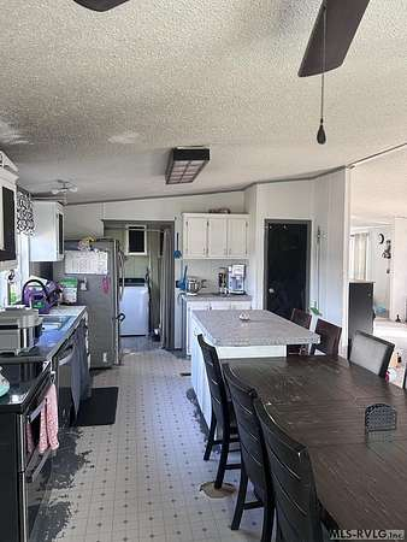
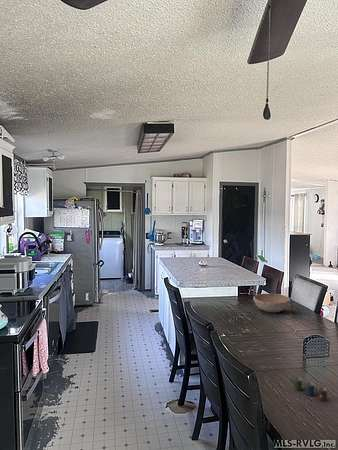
+ cup (308, 384)
+ bowl (271, 303)
